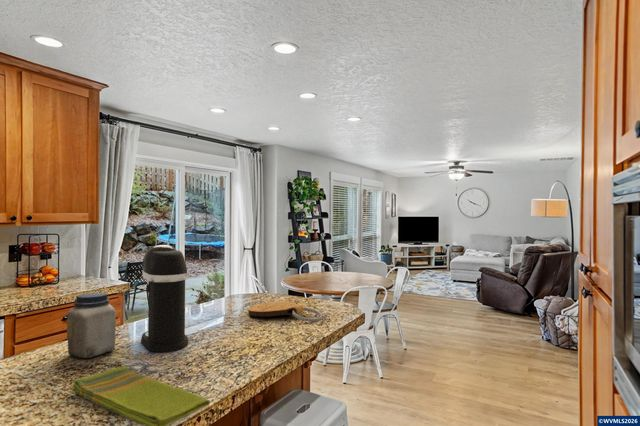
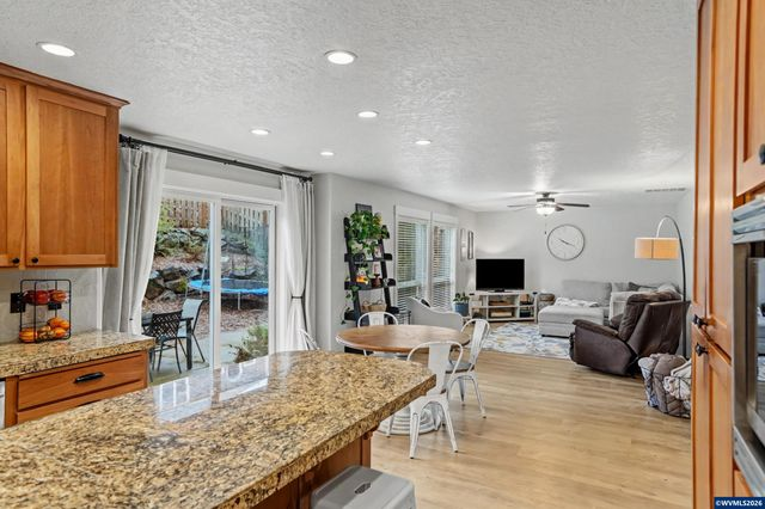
- jar (91, 323)
- dish towel (138, 392)
- coffee maker (164, 294)
- key chain (286, 309)
